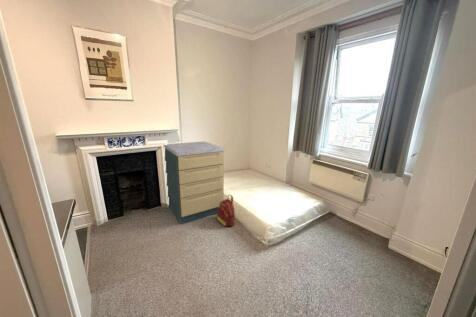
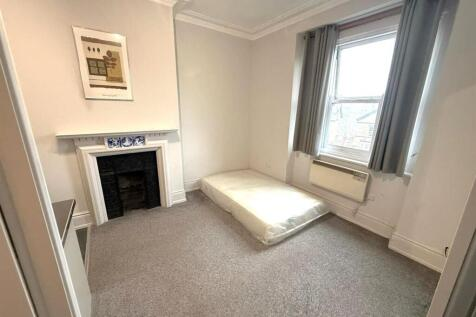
- backpack (225, 209)
- cabinet (194, 178)
